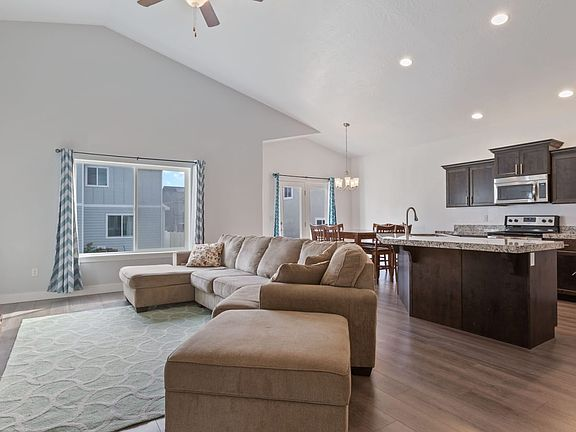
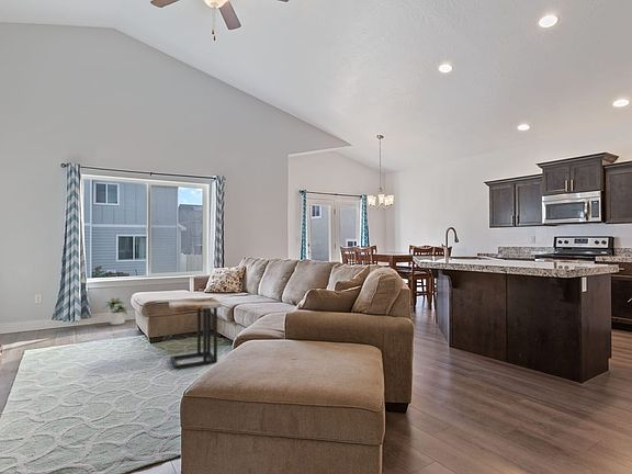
+ side table (198, 331)
+ potted plant (115, 311)
